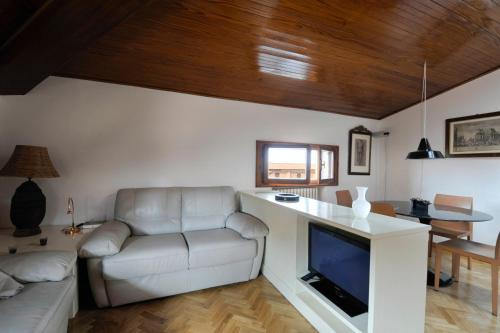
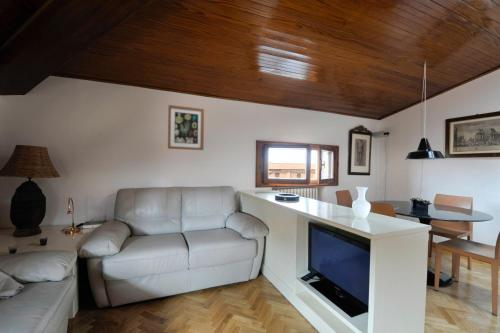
+ wall art (186, 128)
